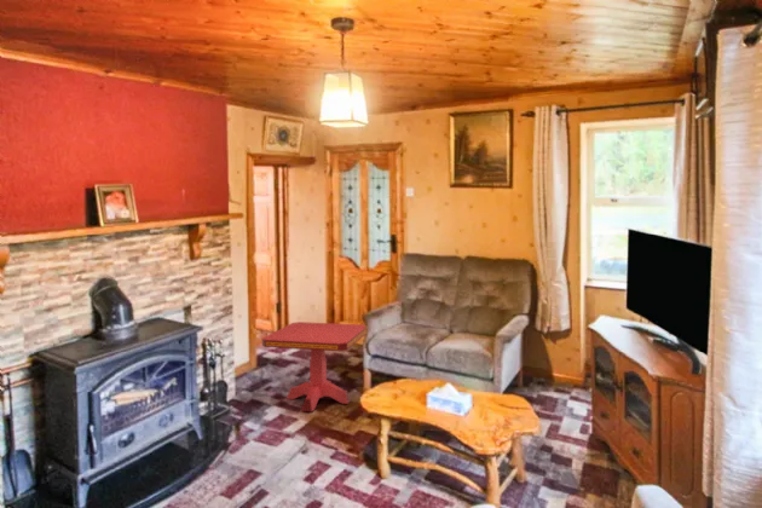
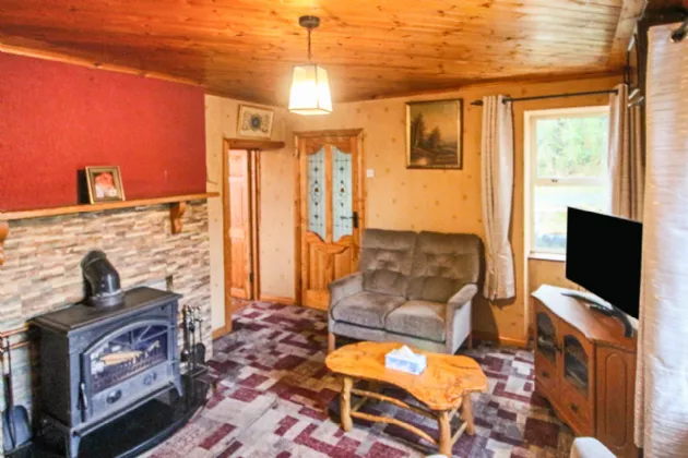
- side table (318, 365)
